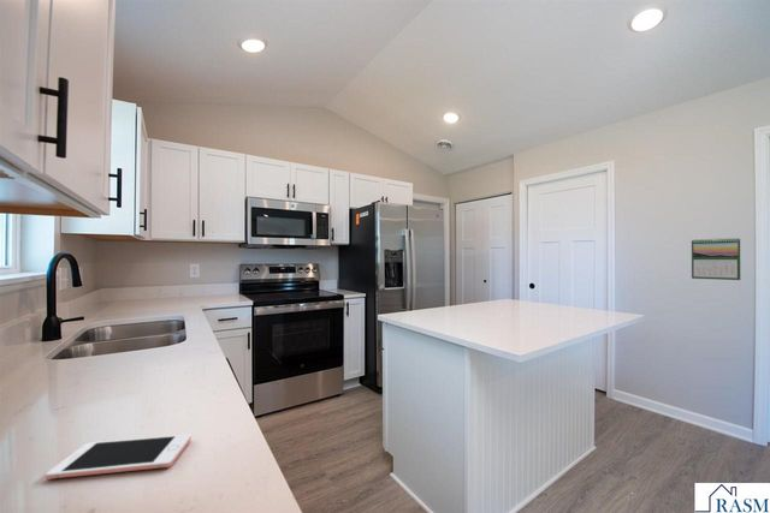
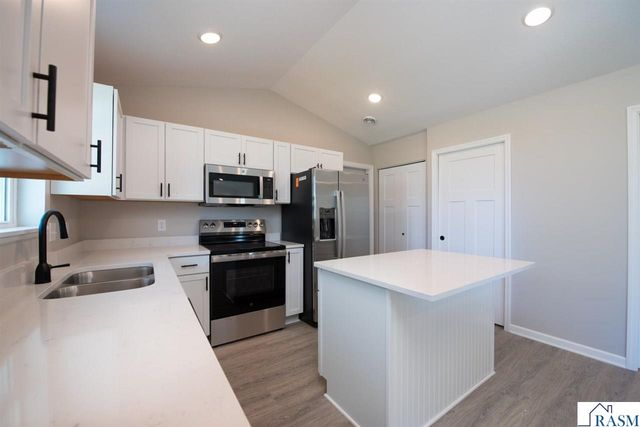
- cell phone (125, 454)
- calendar (715, 258)
